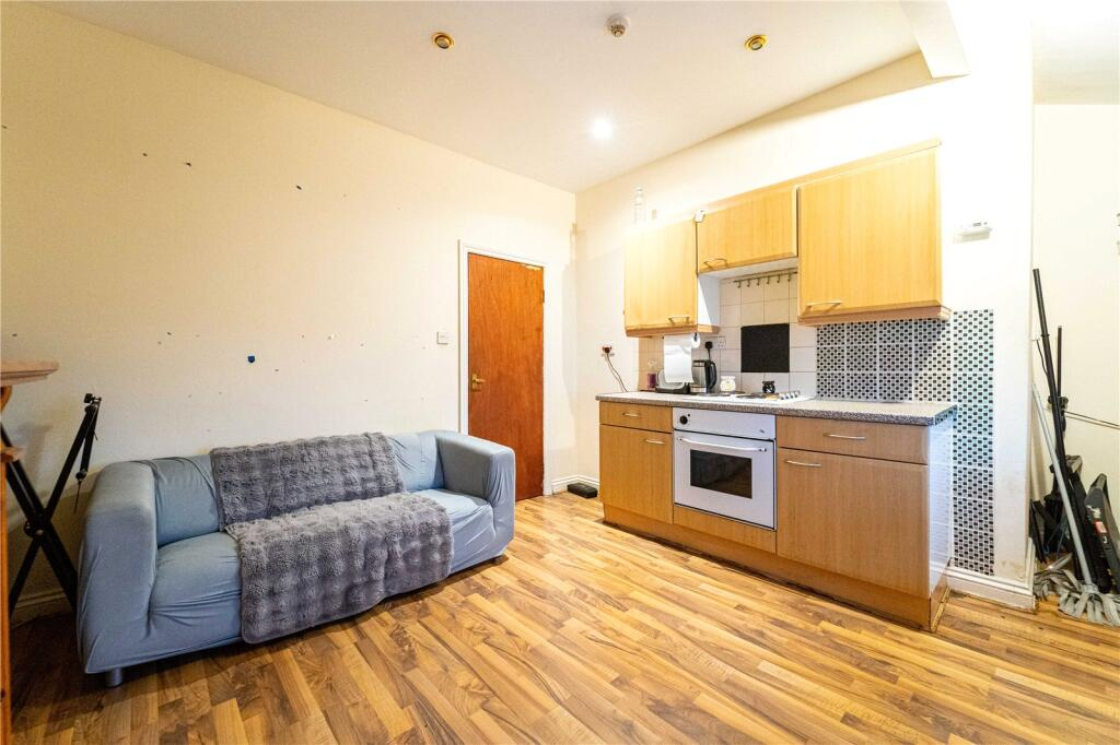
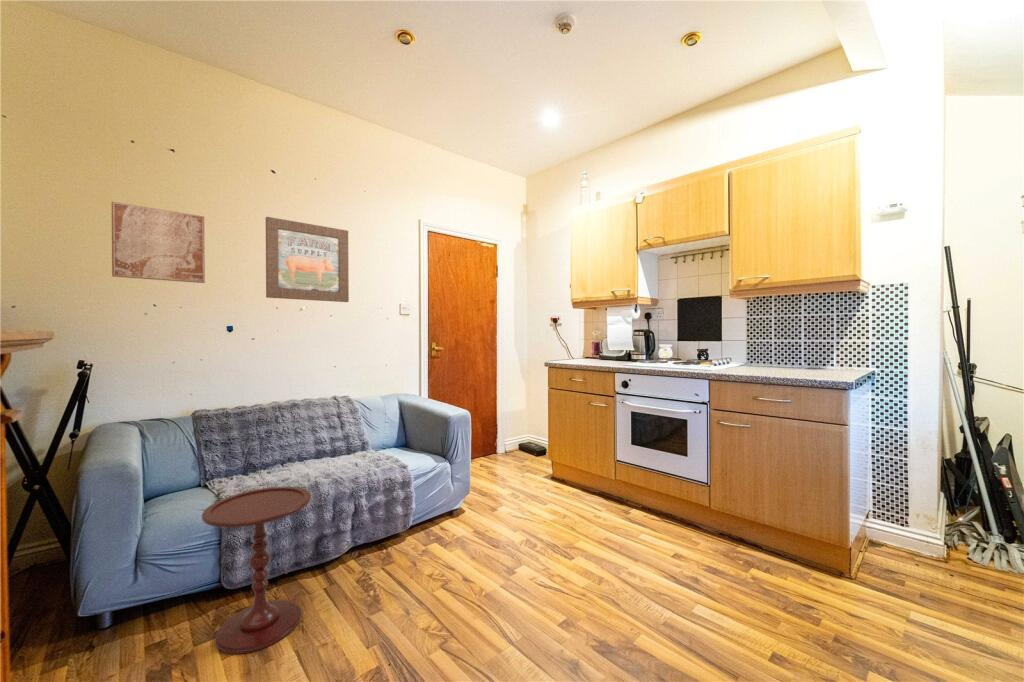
+ wall art (160, 244)
+ wall art (309, 262)
+ side table (260, 564)
